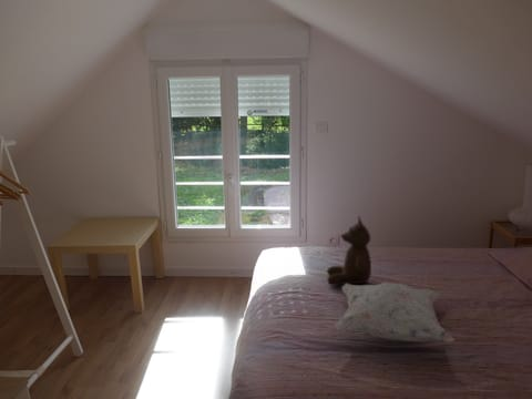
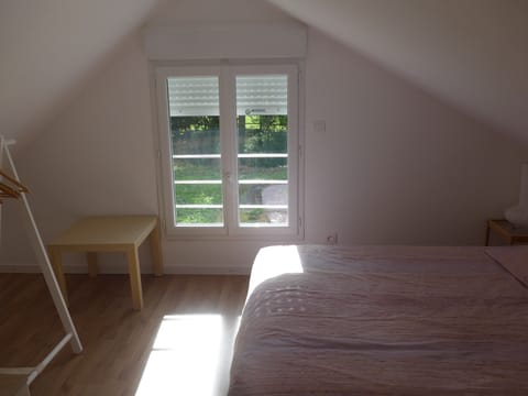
- decorative pillow (390, 309)
- teddy bear (349, 249)
